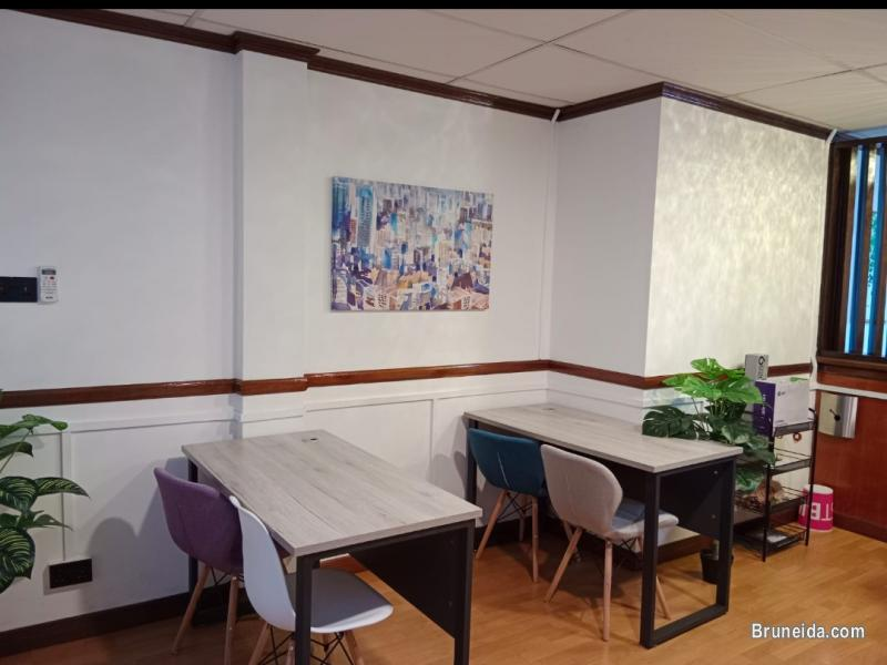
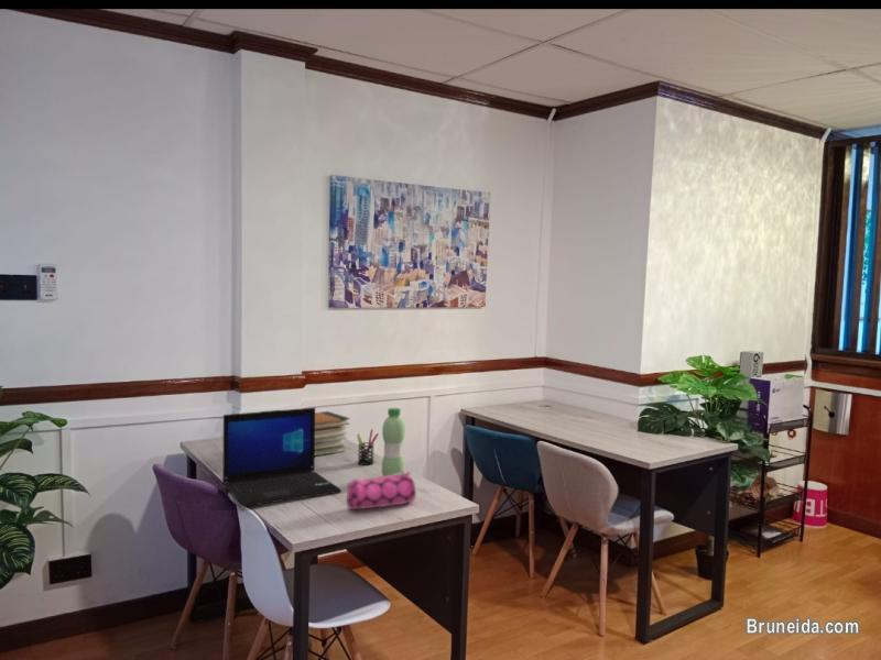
+ water bottle (393, 443)
+ laptop (281, 453)
+ pen holder (366, 446)
+ pencil case (380, 490)
+ book stack (315, 435)
